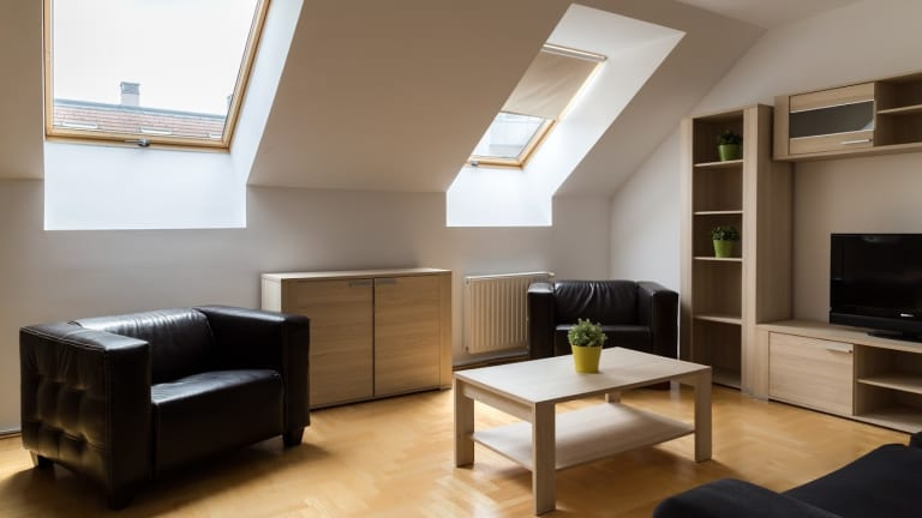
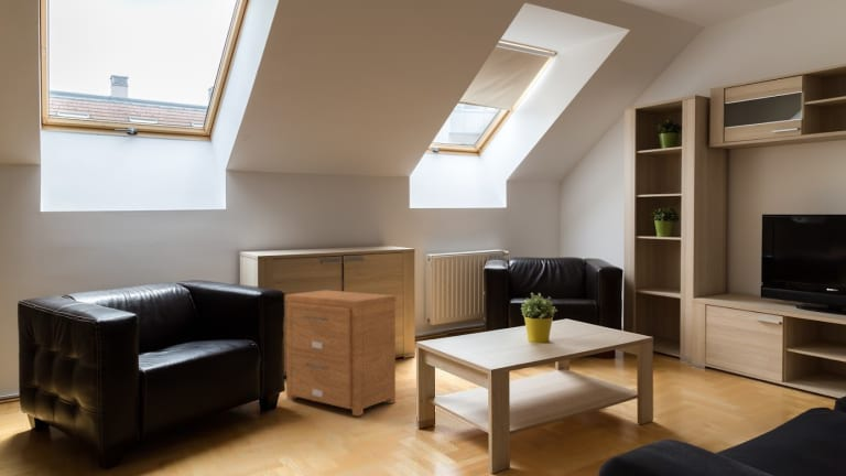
+ nightstand (337, 348)
